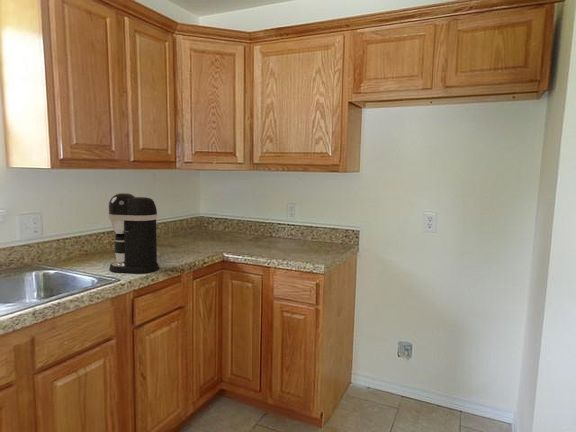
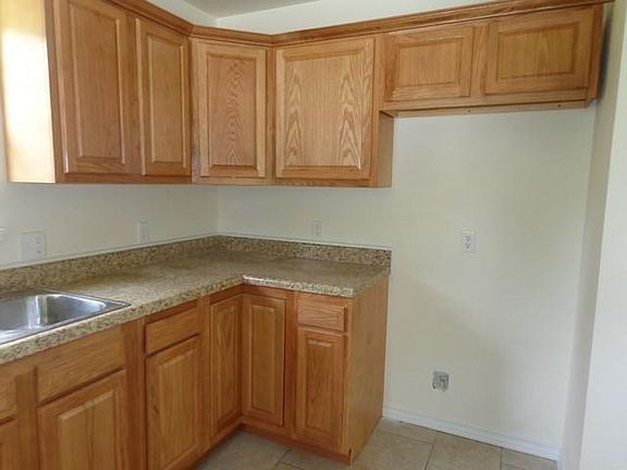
- coffee maker (133, 231)
